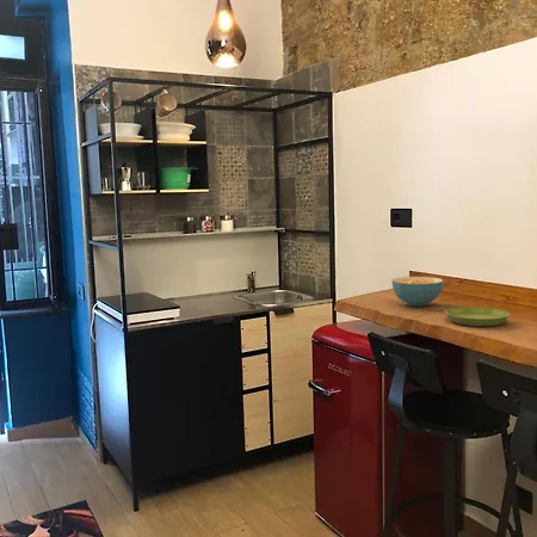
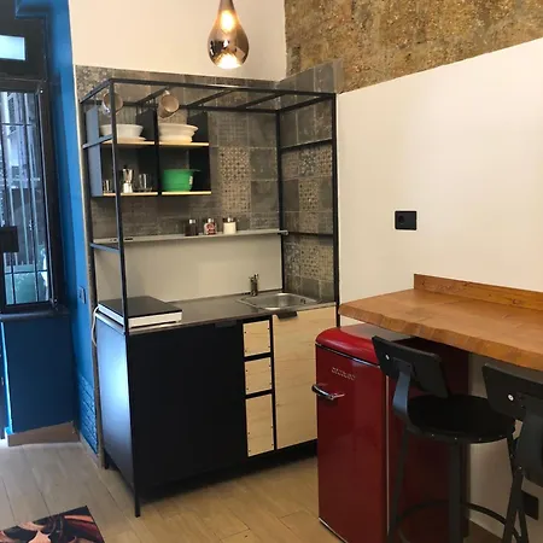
- saucer (476, 316)
- cereal bowl (416, 292)
